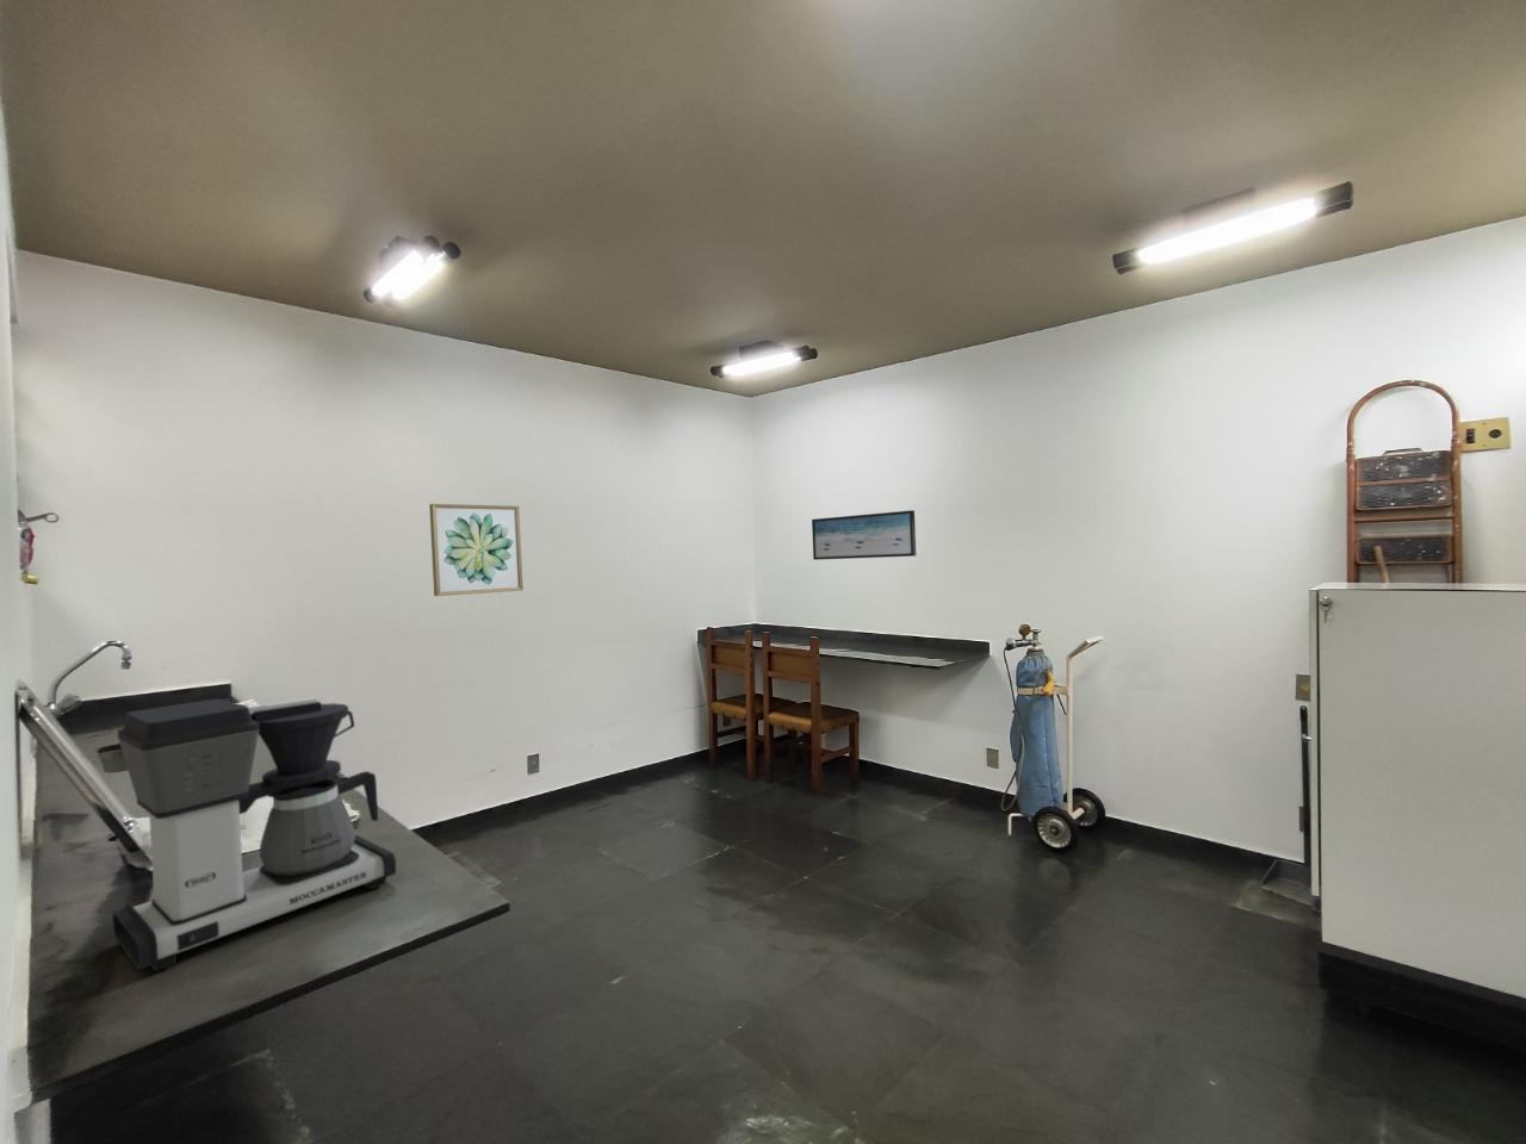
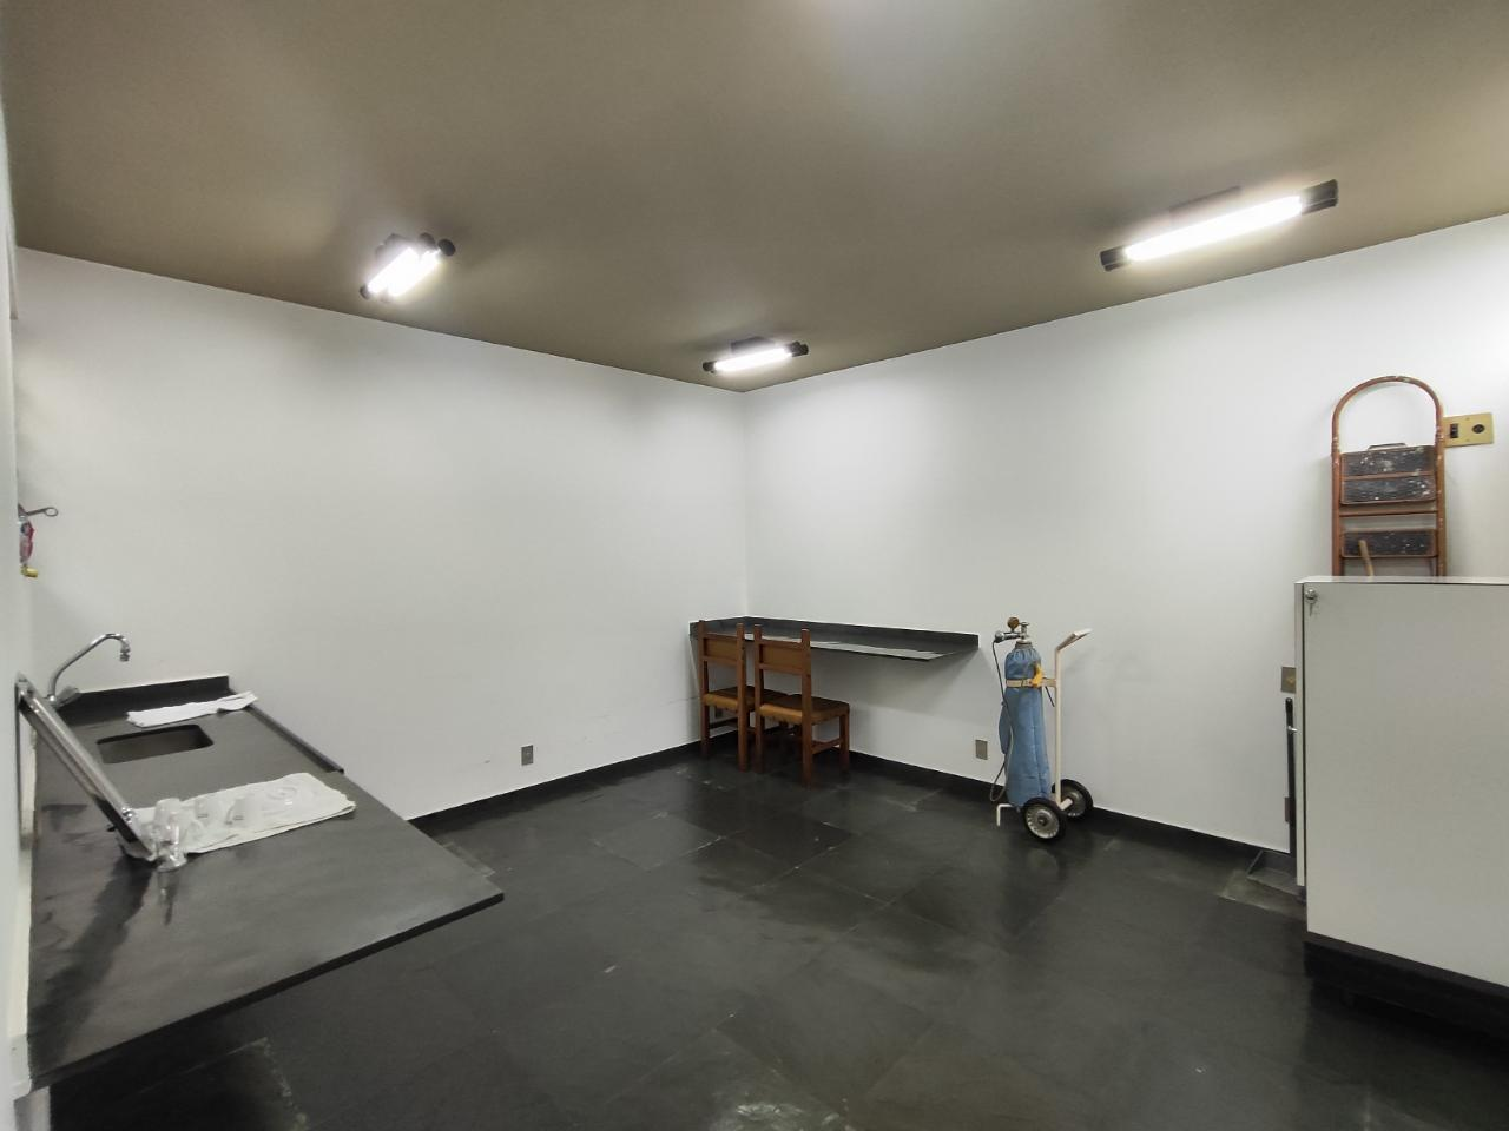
- coffee maker (261, 797)
- wall art (478, 548)
- wall art (860, 536)
